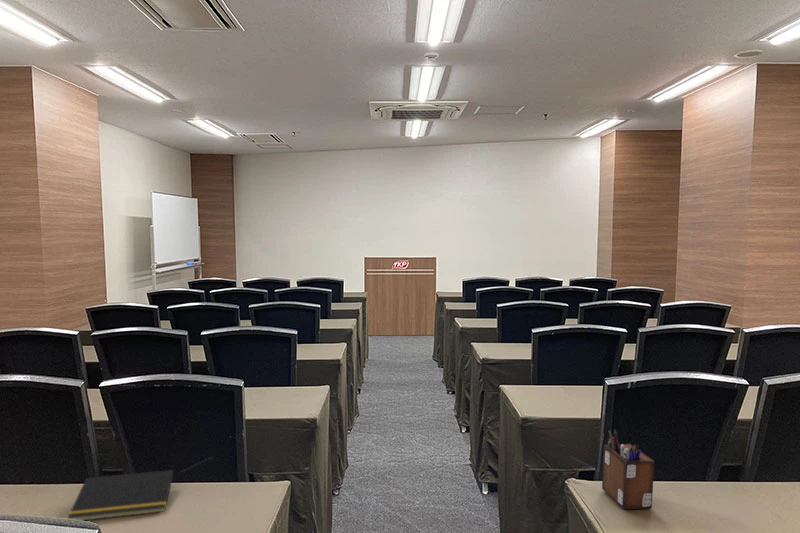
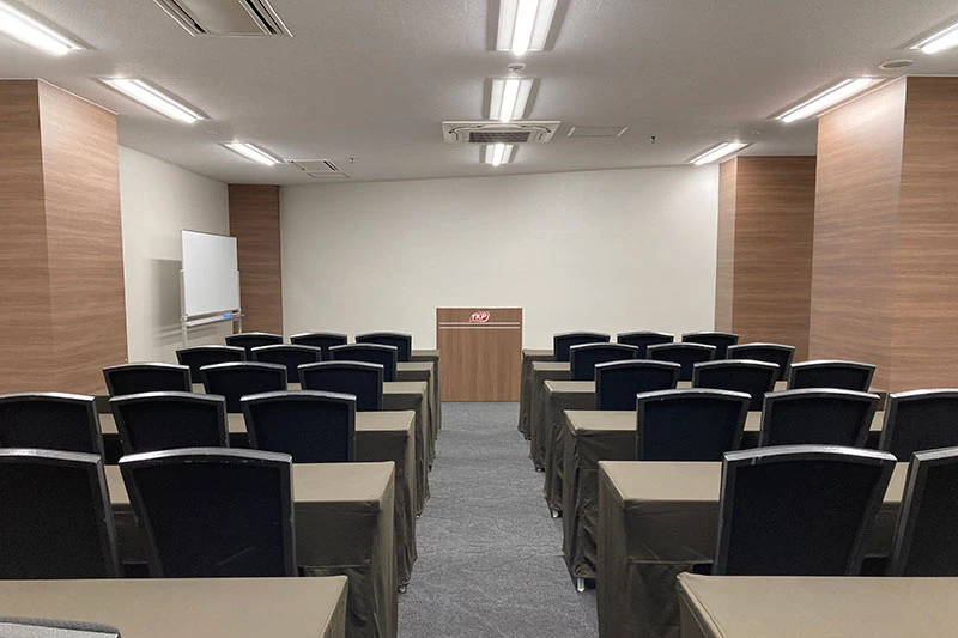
- notepad (124, 494)
- desk organizer (627, 466)
